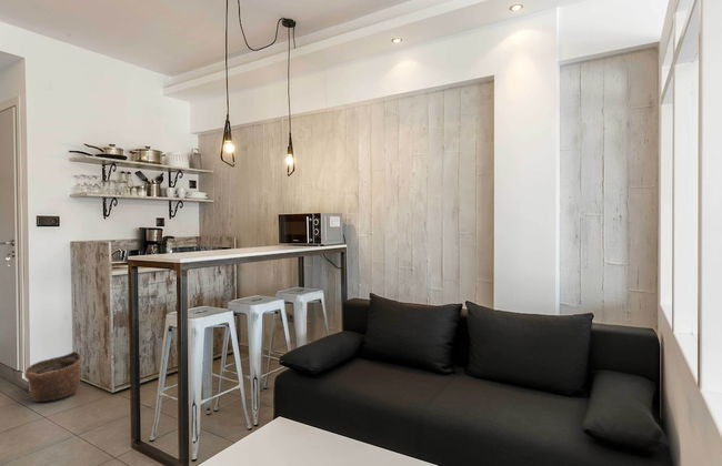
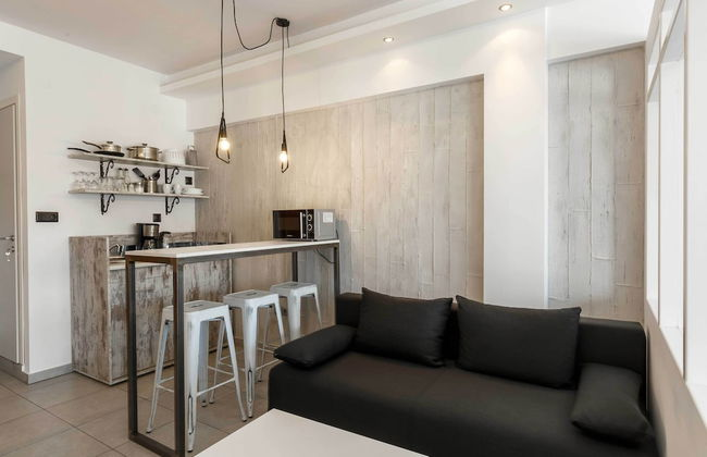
- basket (54, 377)
